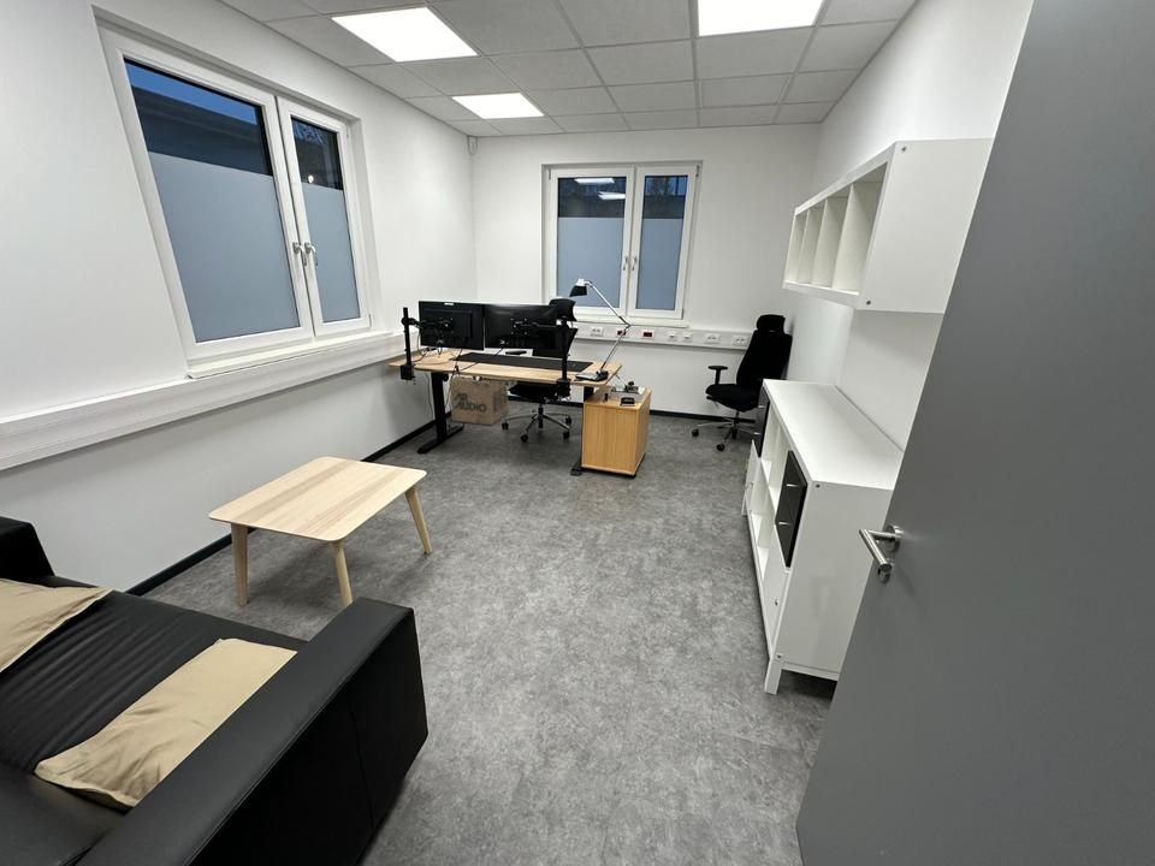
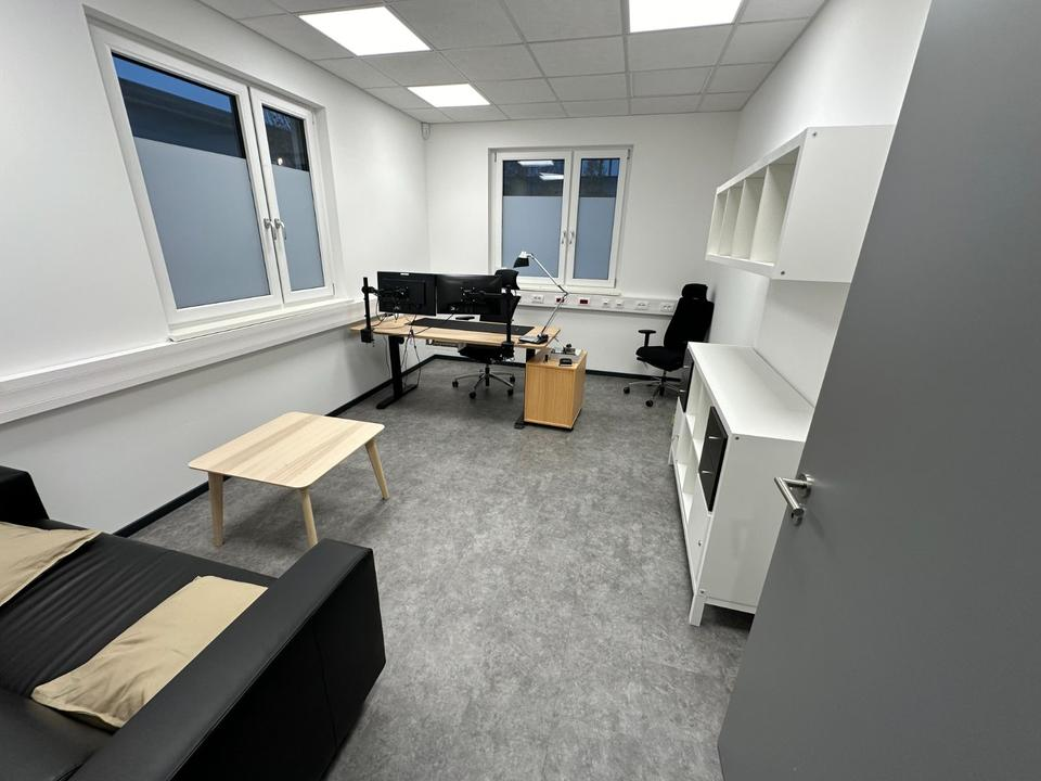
- cardboard box (480, 396)
